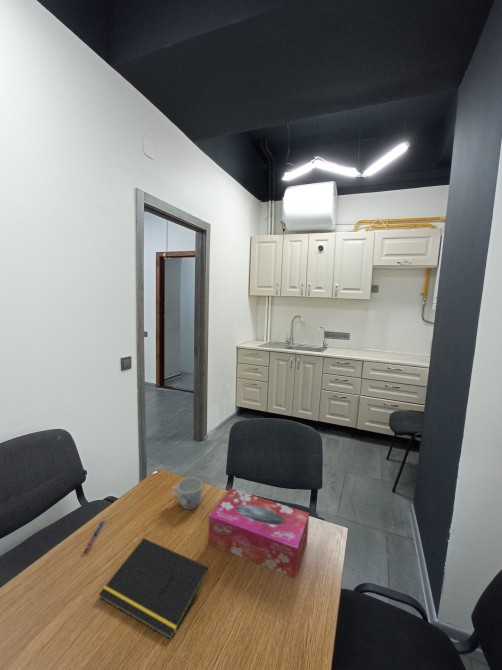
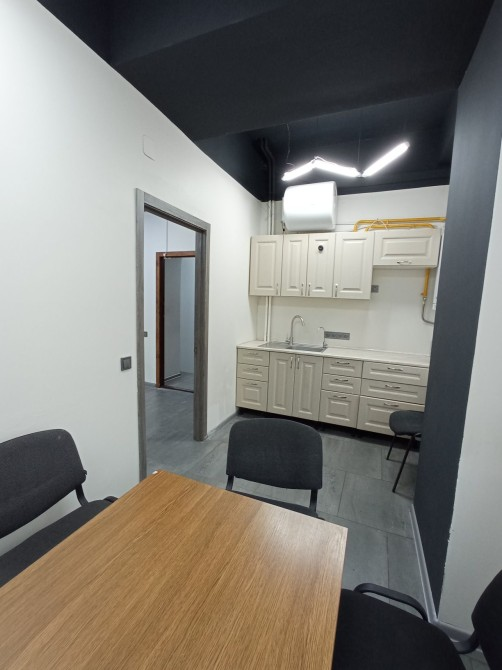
- tissue box (259, 528)
- mug (186, 493)
- pen (95, 534)
- notepad (155, 581)
